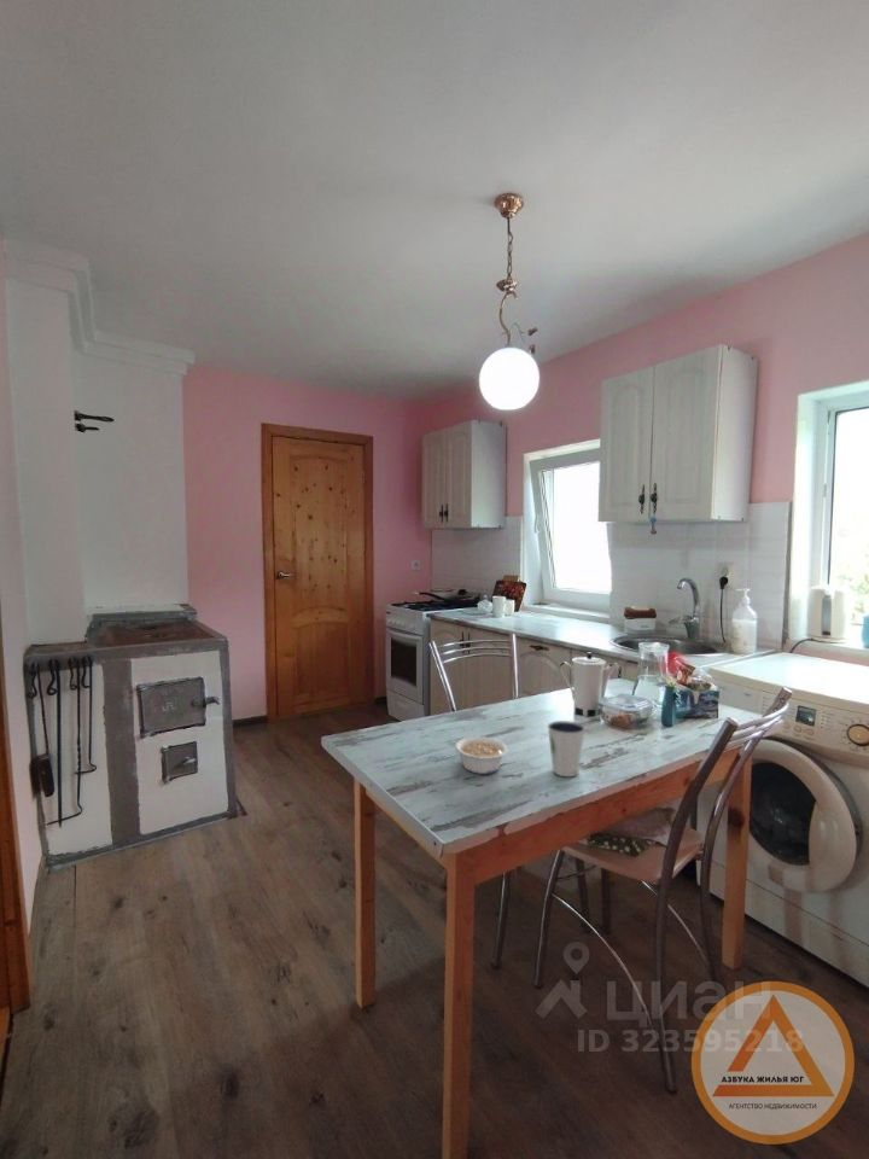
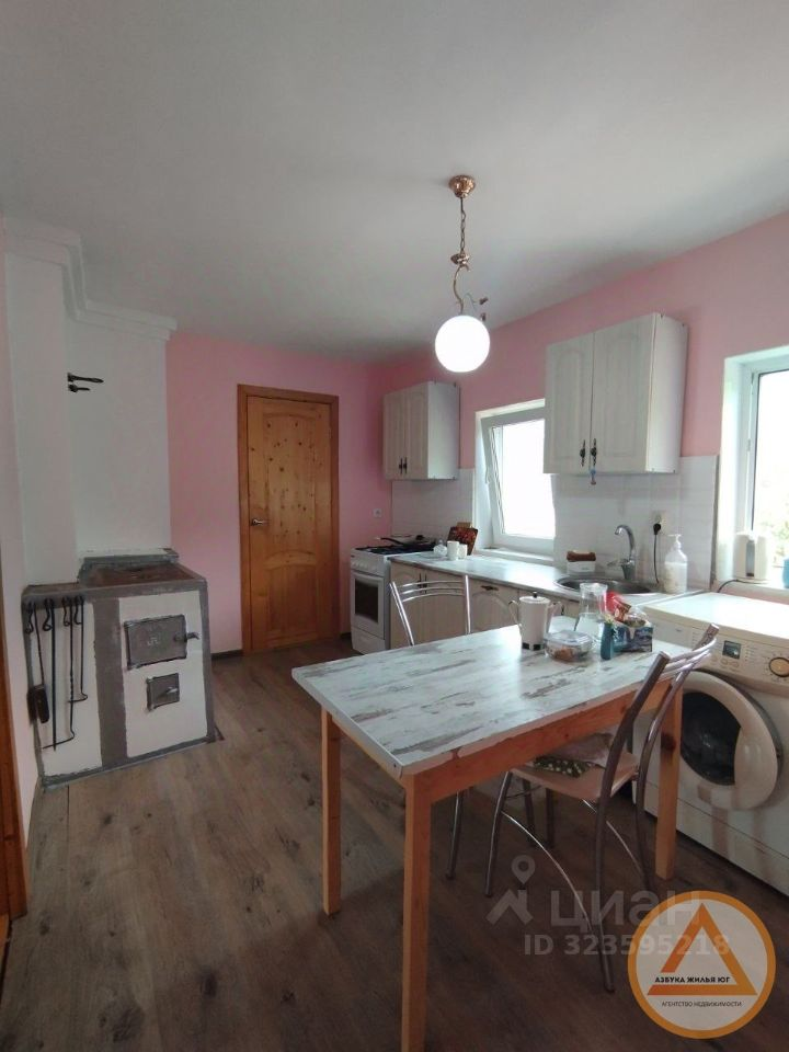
- dixie cup (565, 749)
- legume (482, 755)
